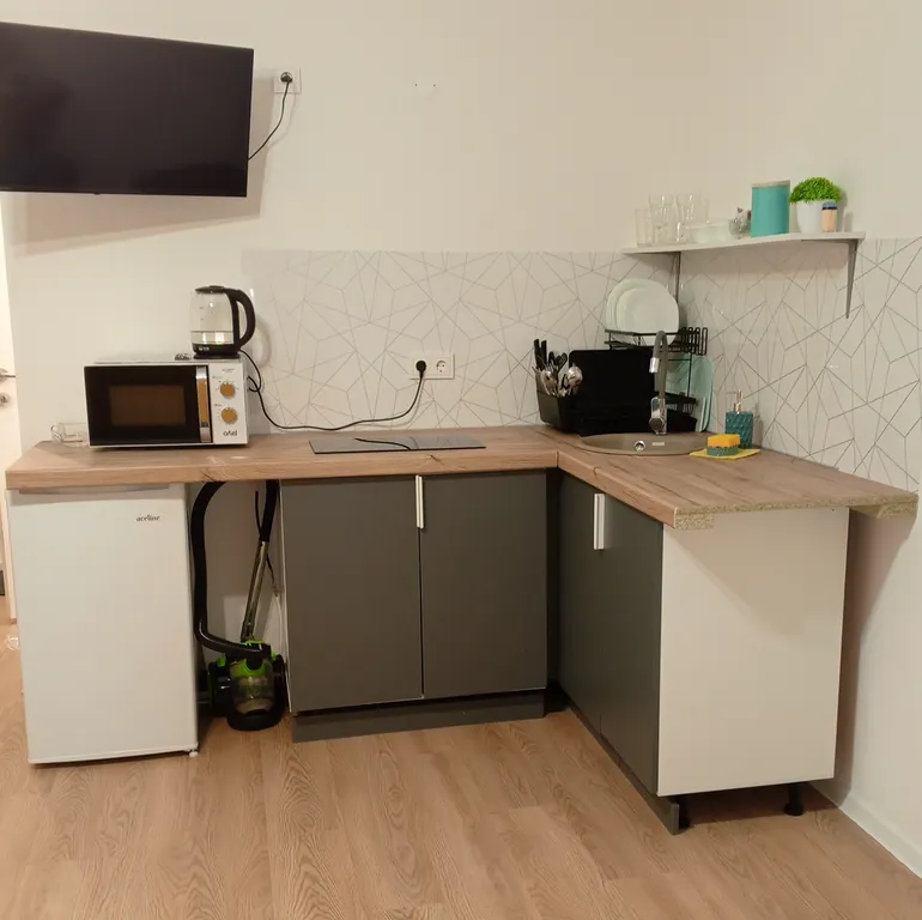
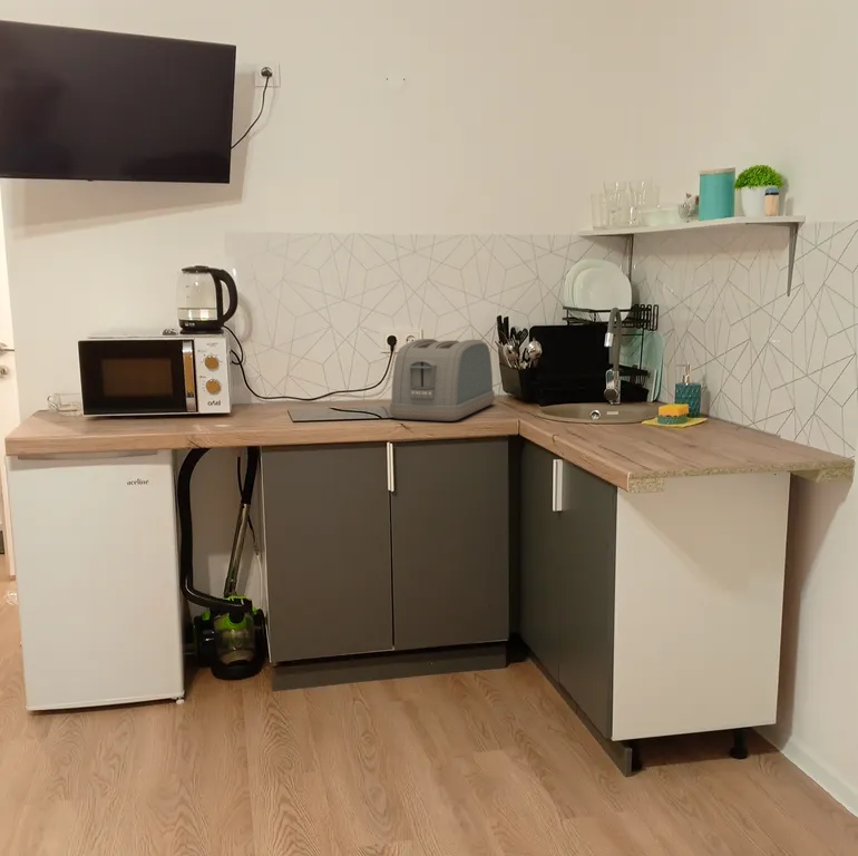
+ toaster (443, 376)
